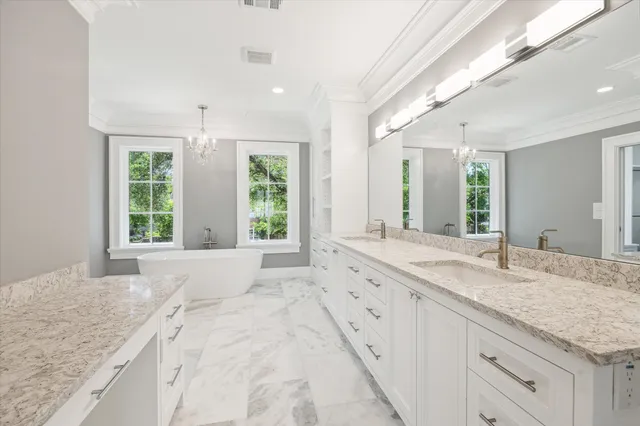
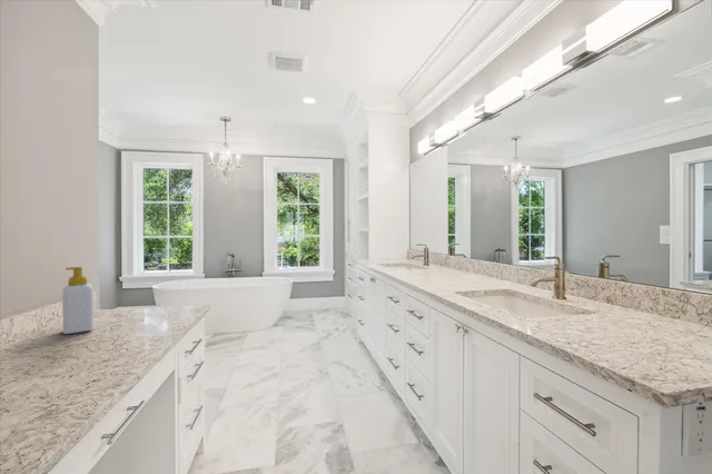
+ soap bottle (78, 298)
